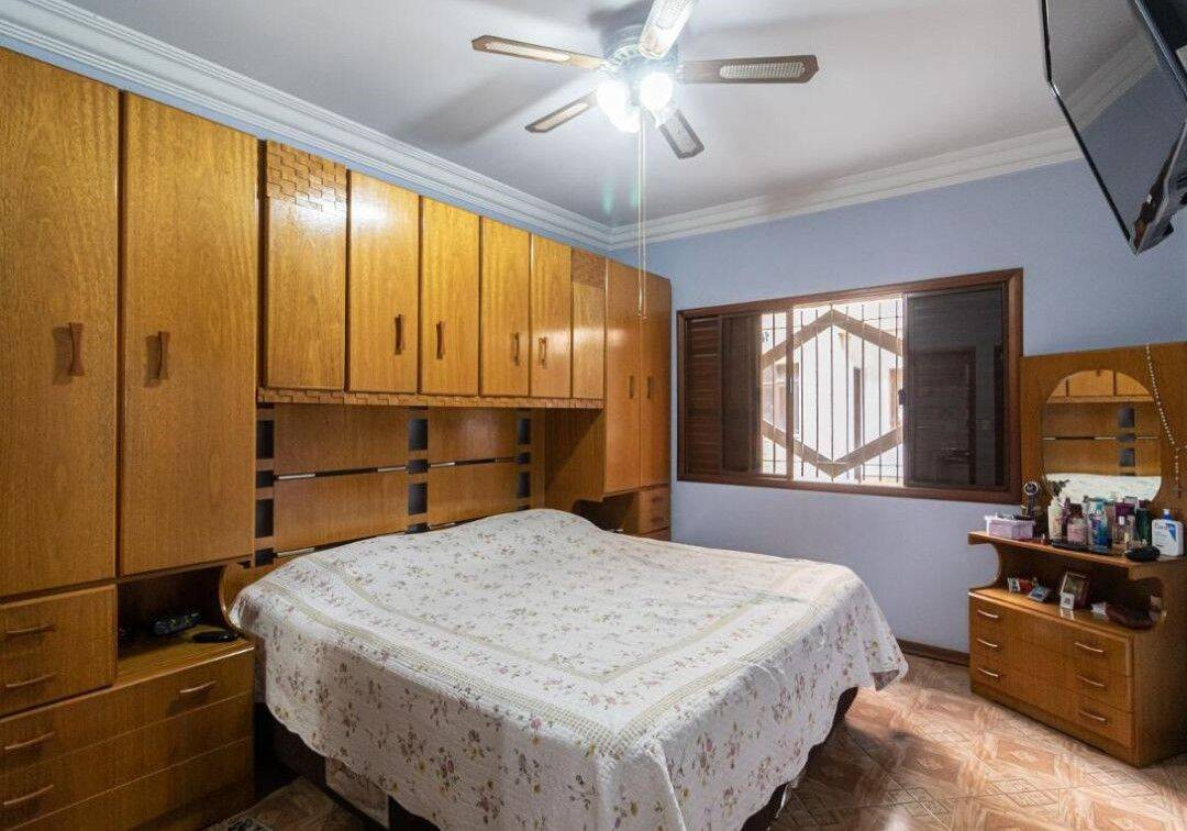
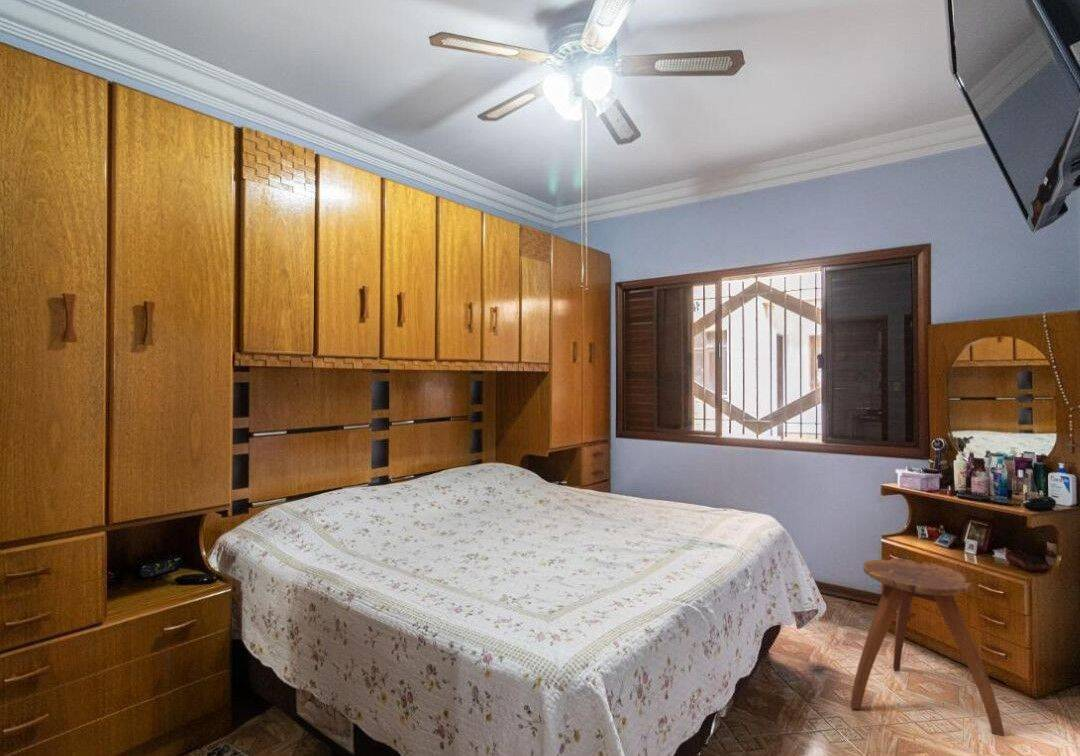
+ stool (903, 641)
